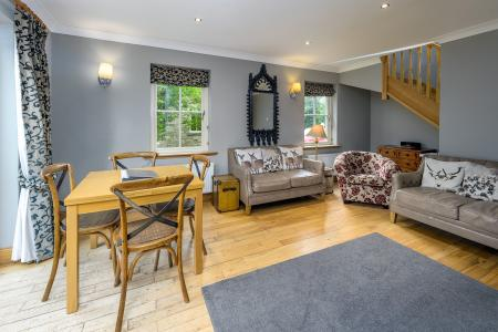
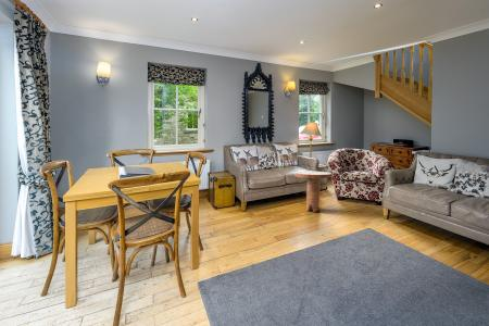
+ side table (312, 191)
